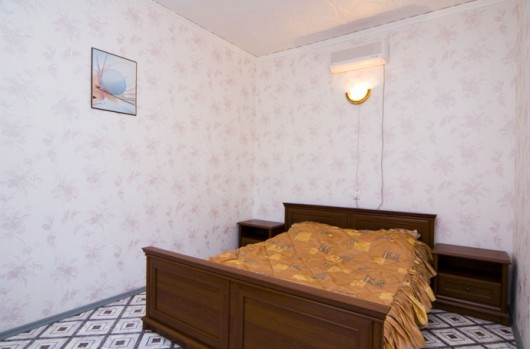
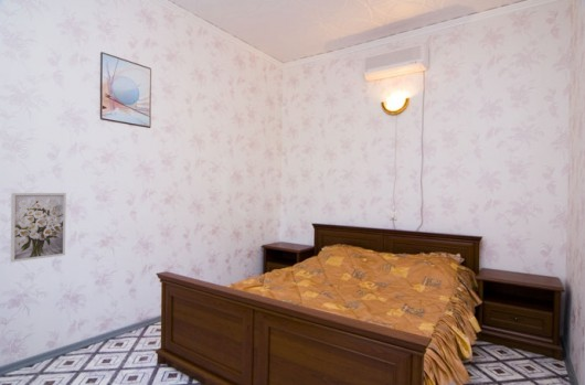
+ wall art (39, 225)
